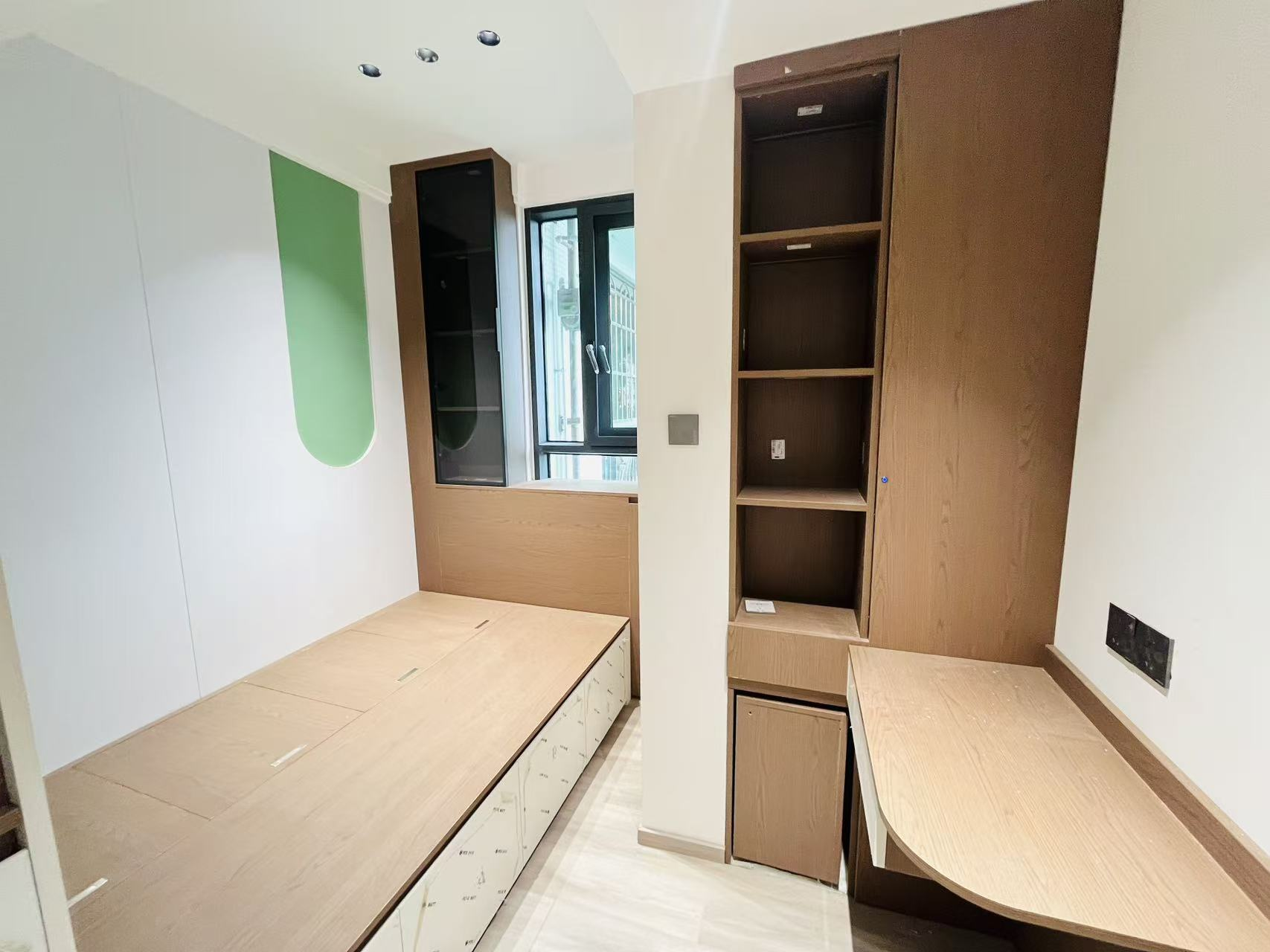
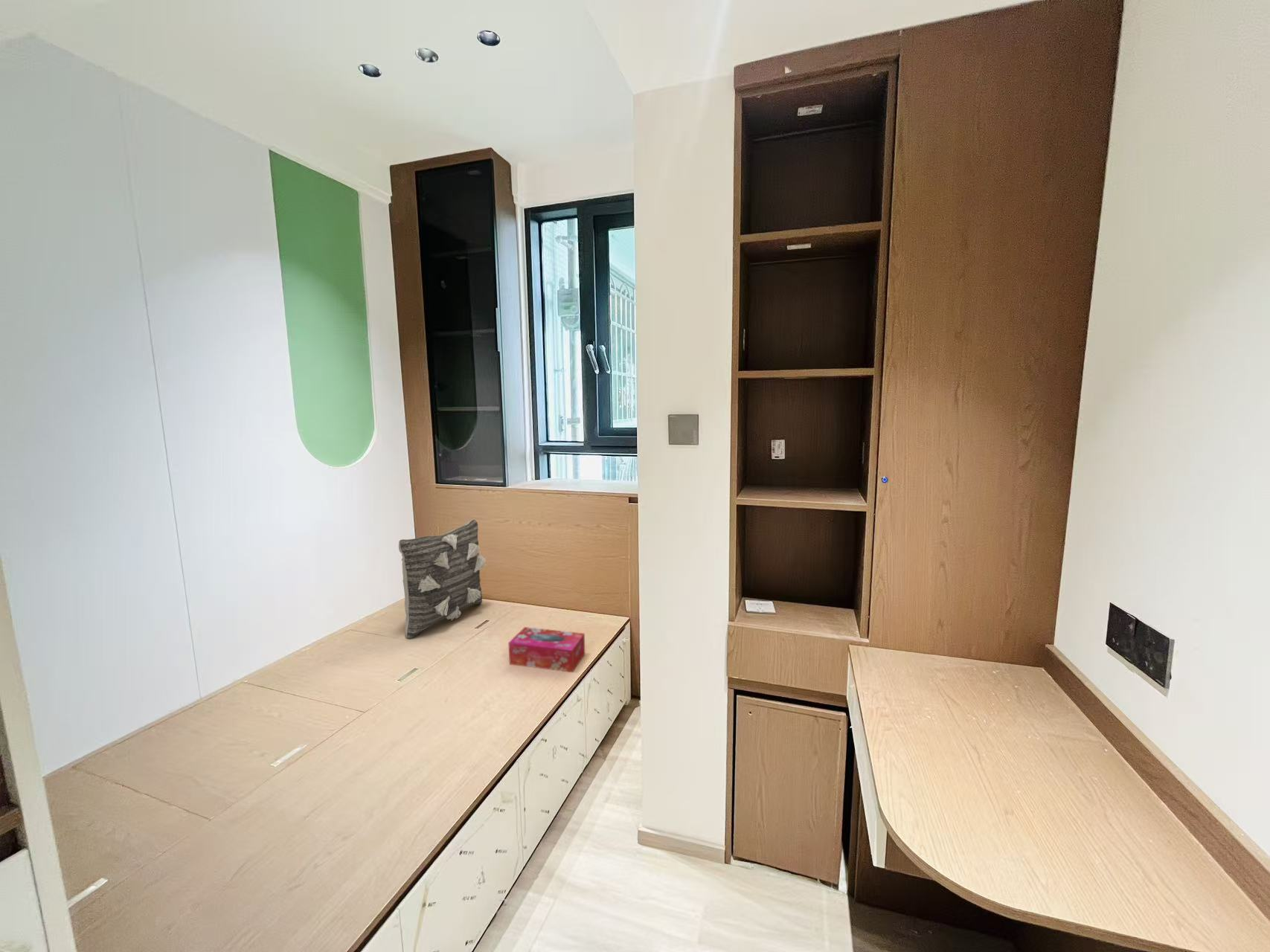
+ tissue box (547, 649)
+ pillow (445, 575)
